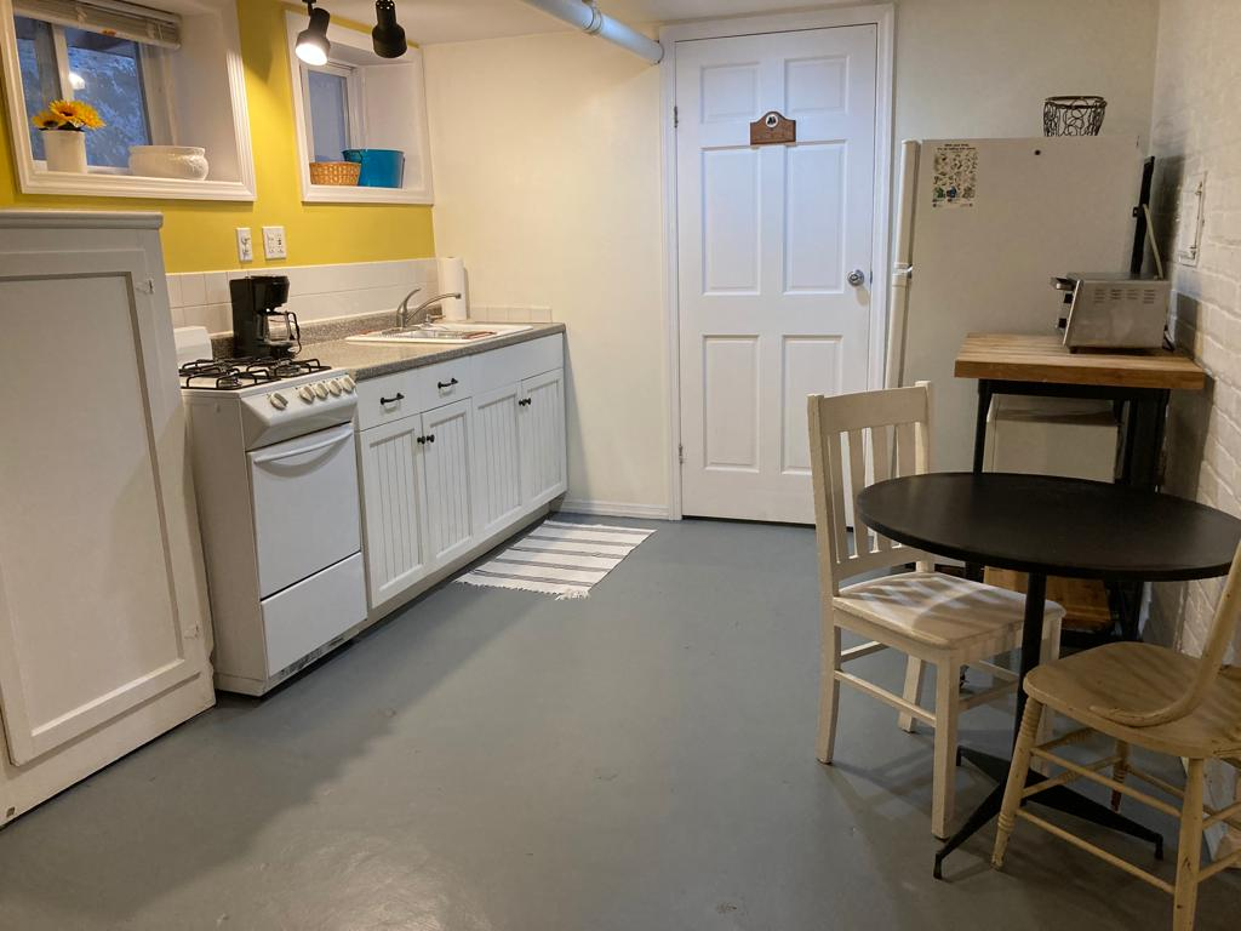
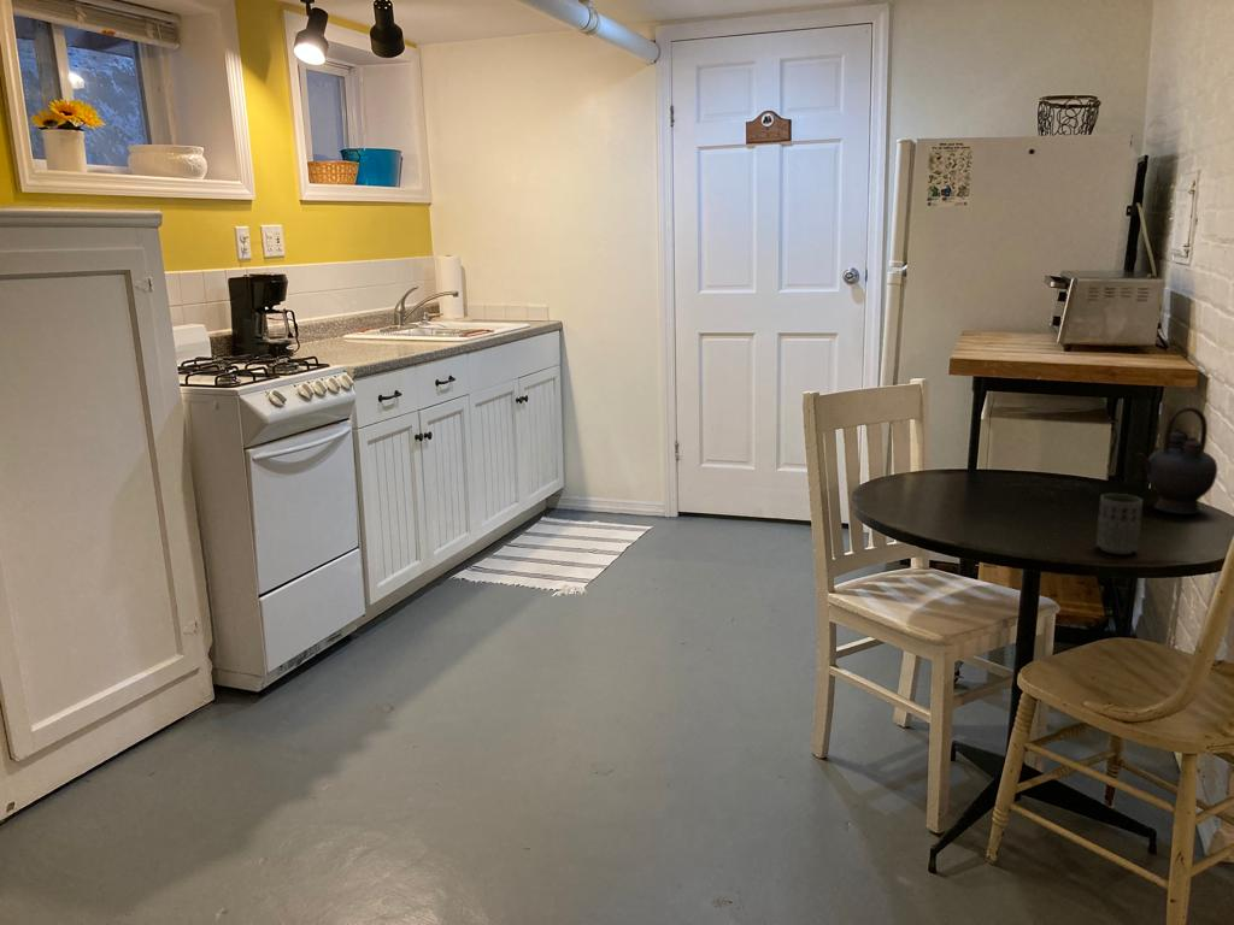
+ teapot (1175, 459)
+ cup (1118, 524)
